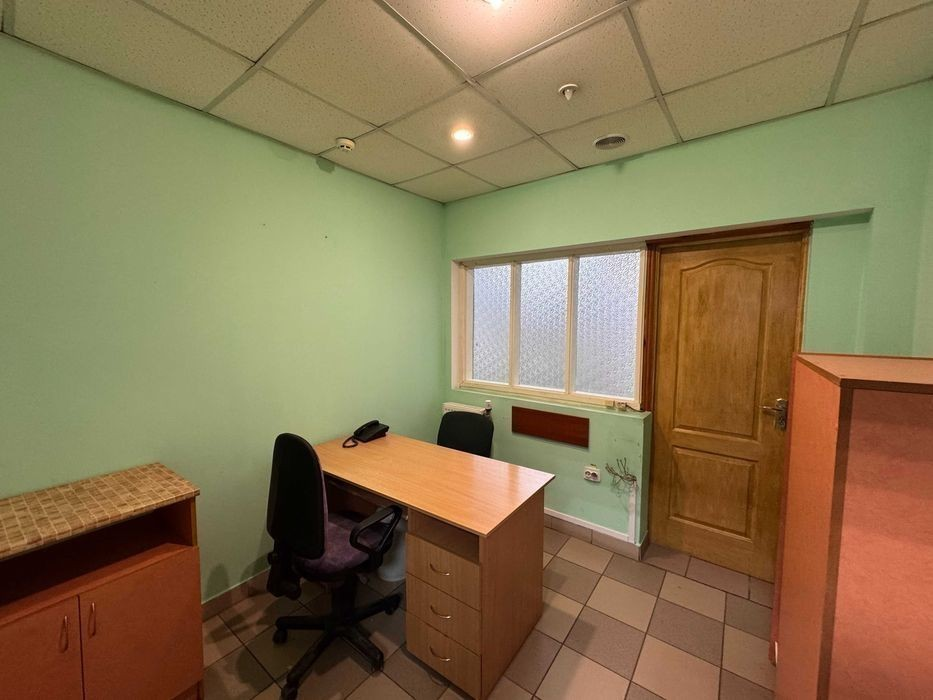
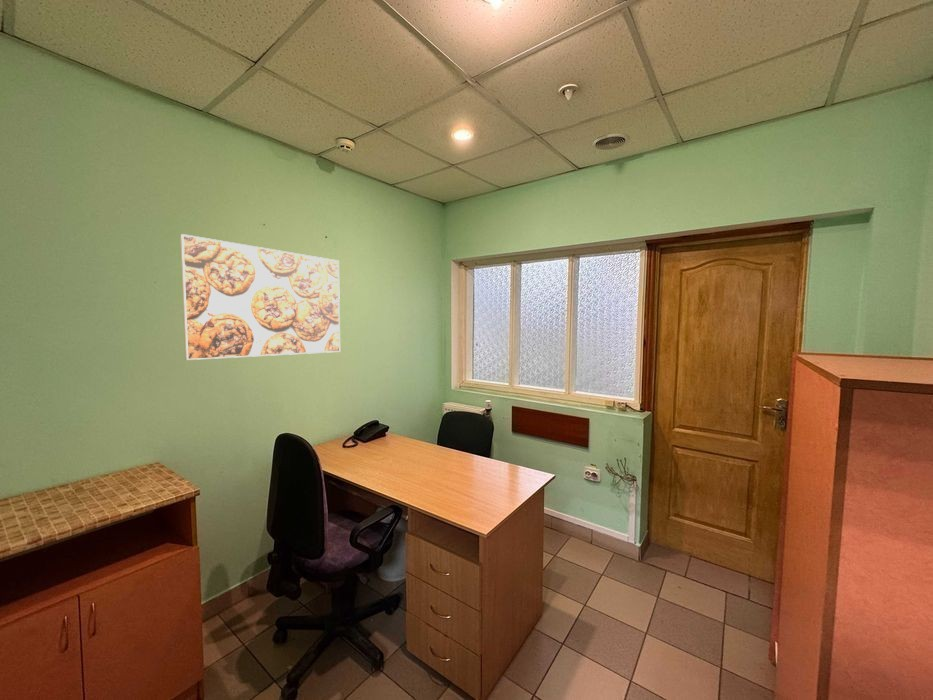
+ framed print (273, 302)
